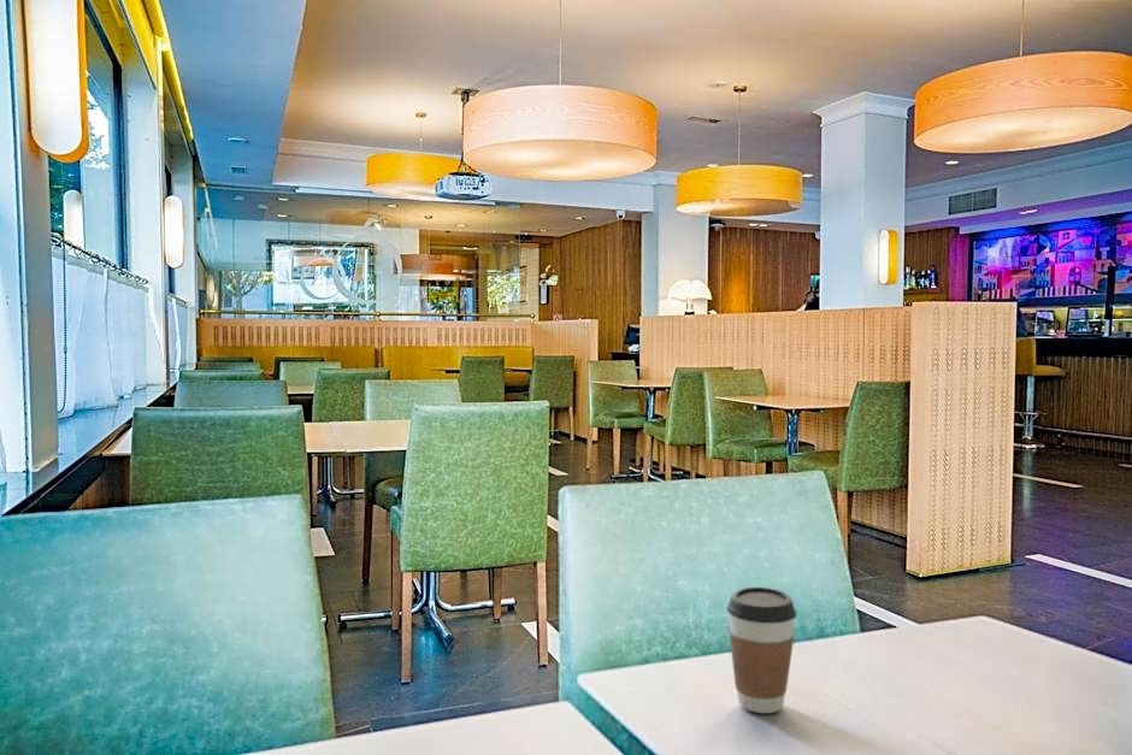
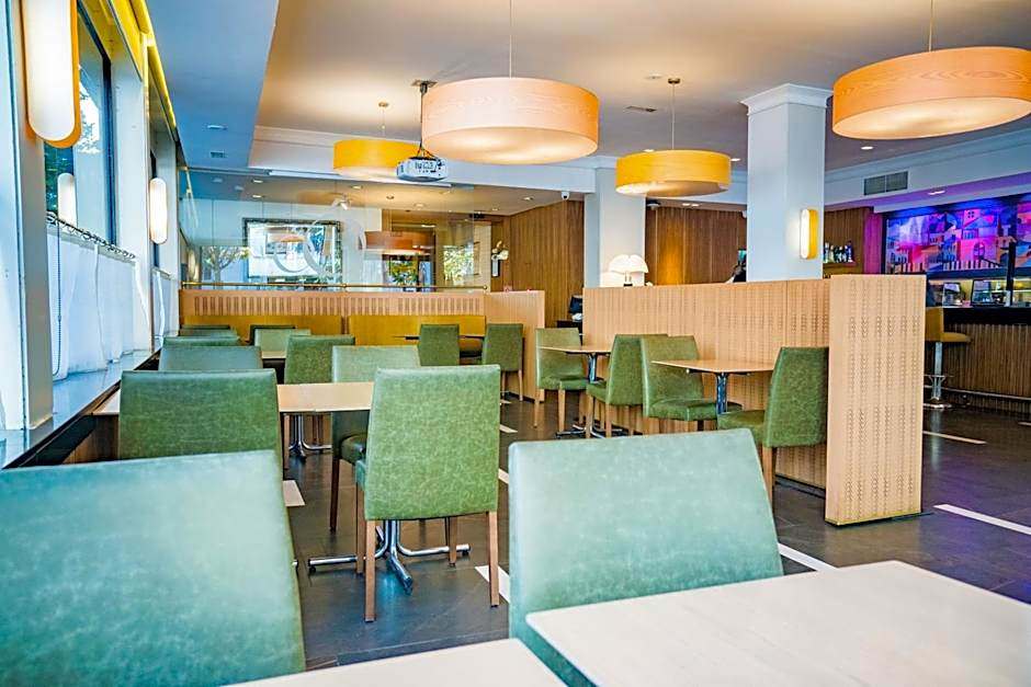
- coffee cup (760, 650)
